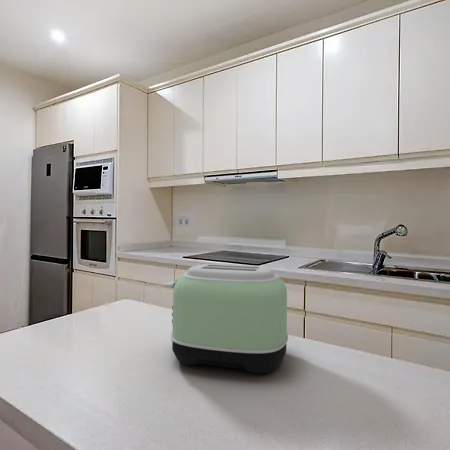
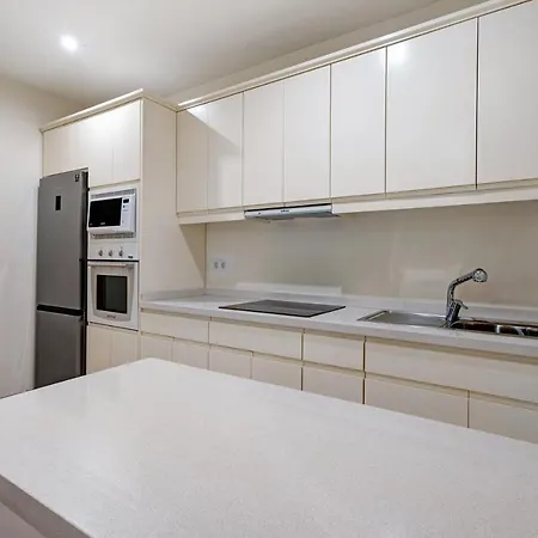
- toaster (225, 311)
